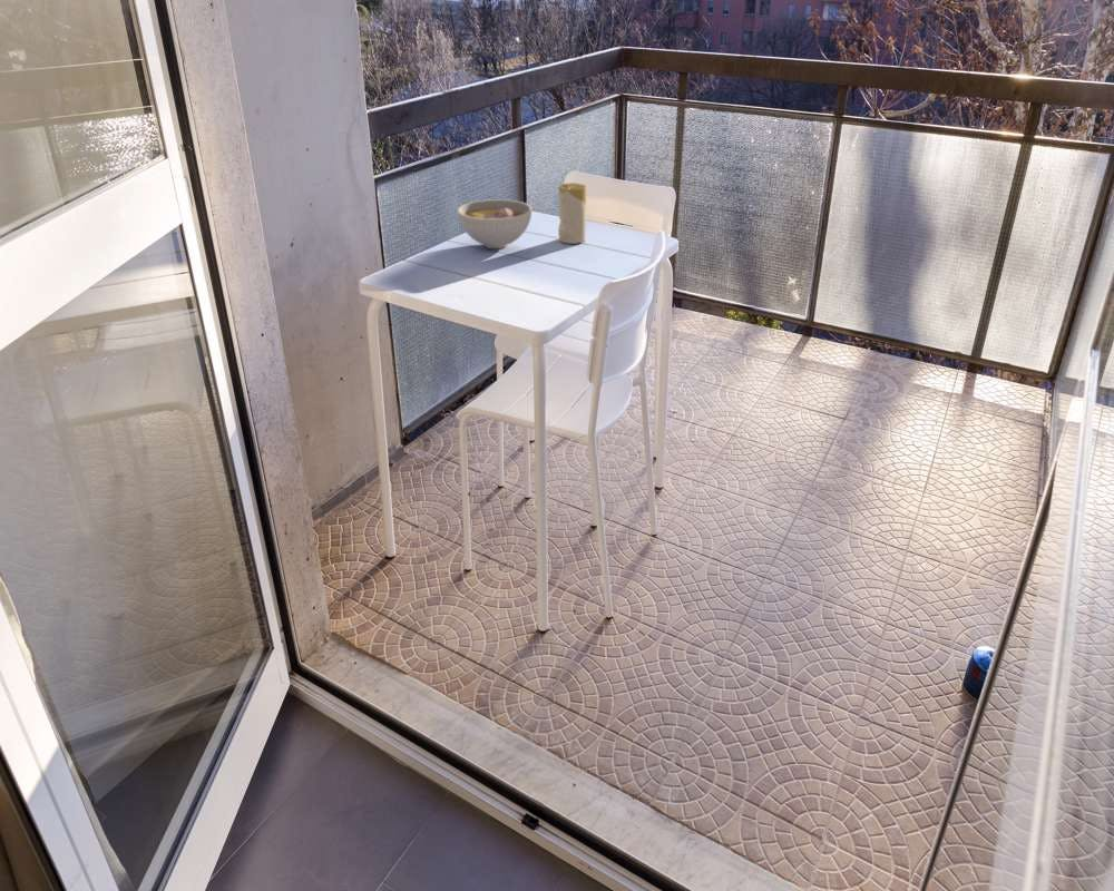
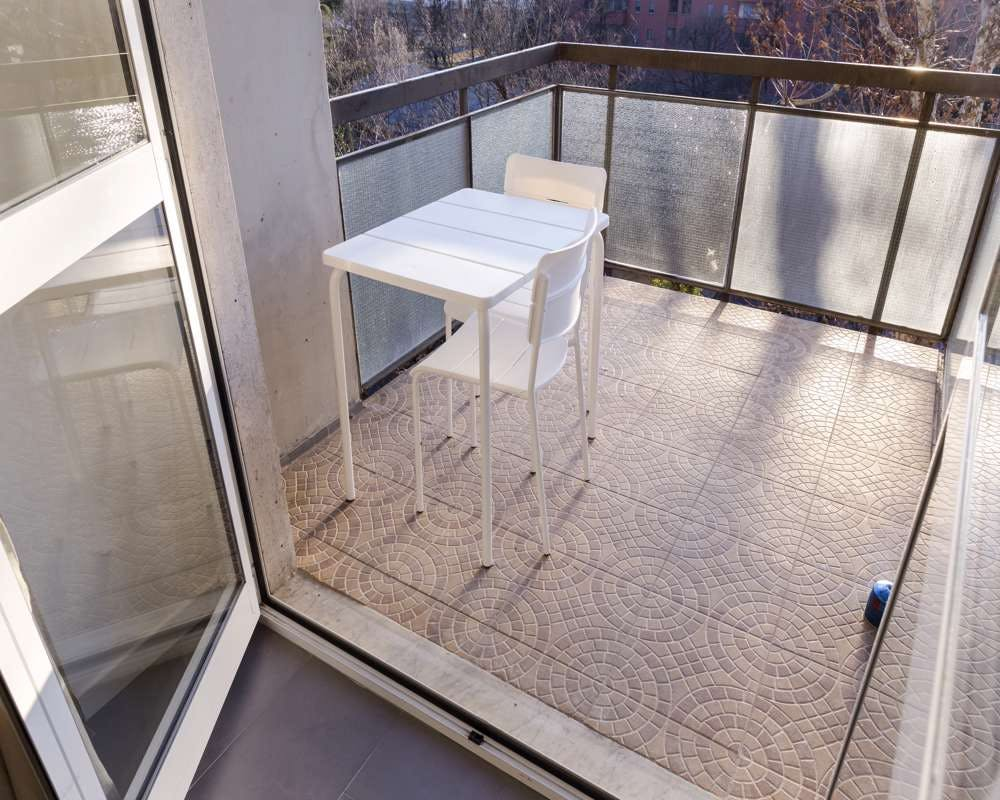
- candle (571, 213)
- bowl (495, 227)
